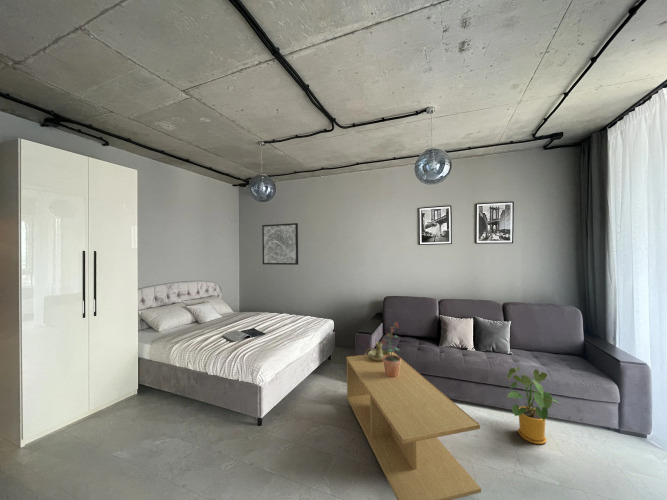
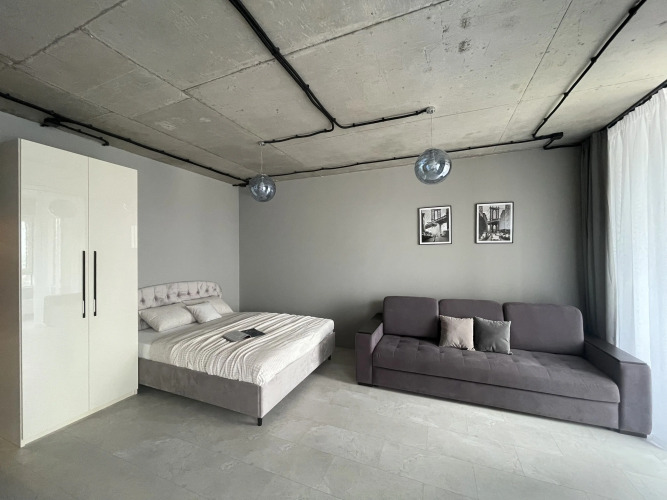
- wall art (279, 244)
- potted plant (390, 349)
- candle holder (376, 350)
- coffee table (397, 410)
- house plant (528, 405)
